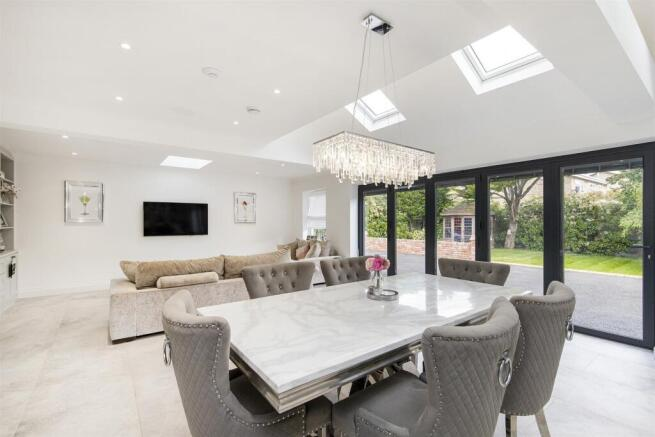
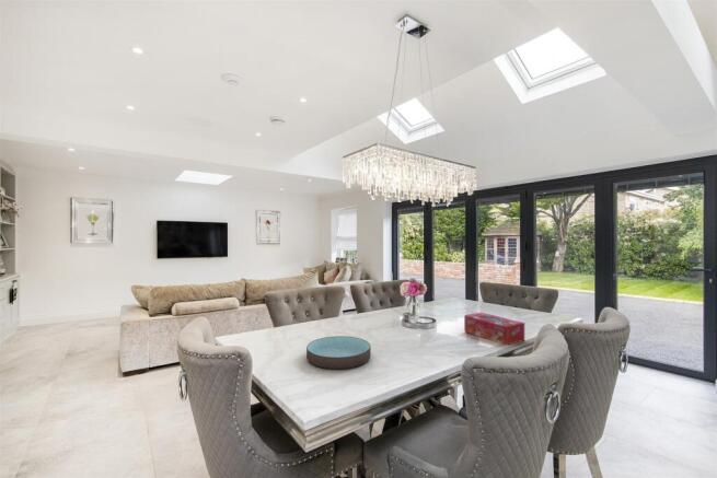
+ tissue box (493, 327)
+ bowl (338, 351)
